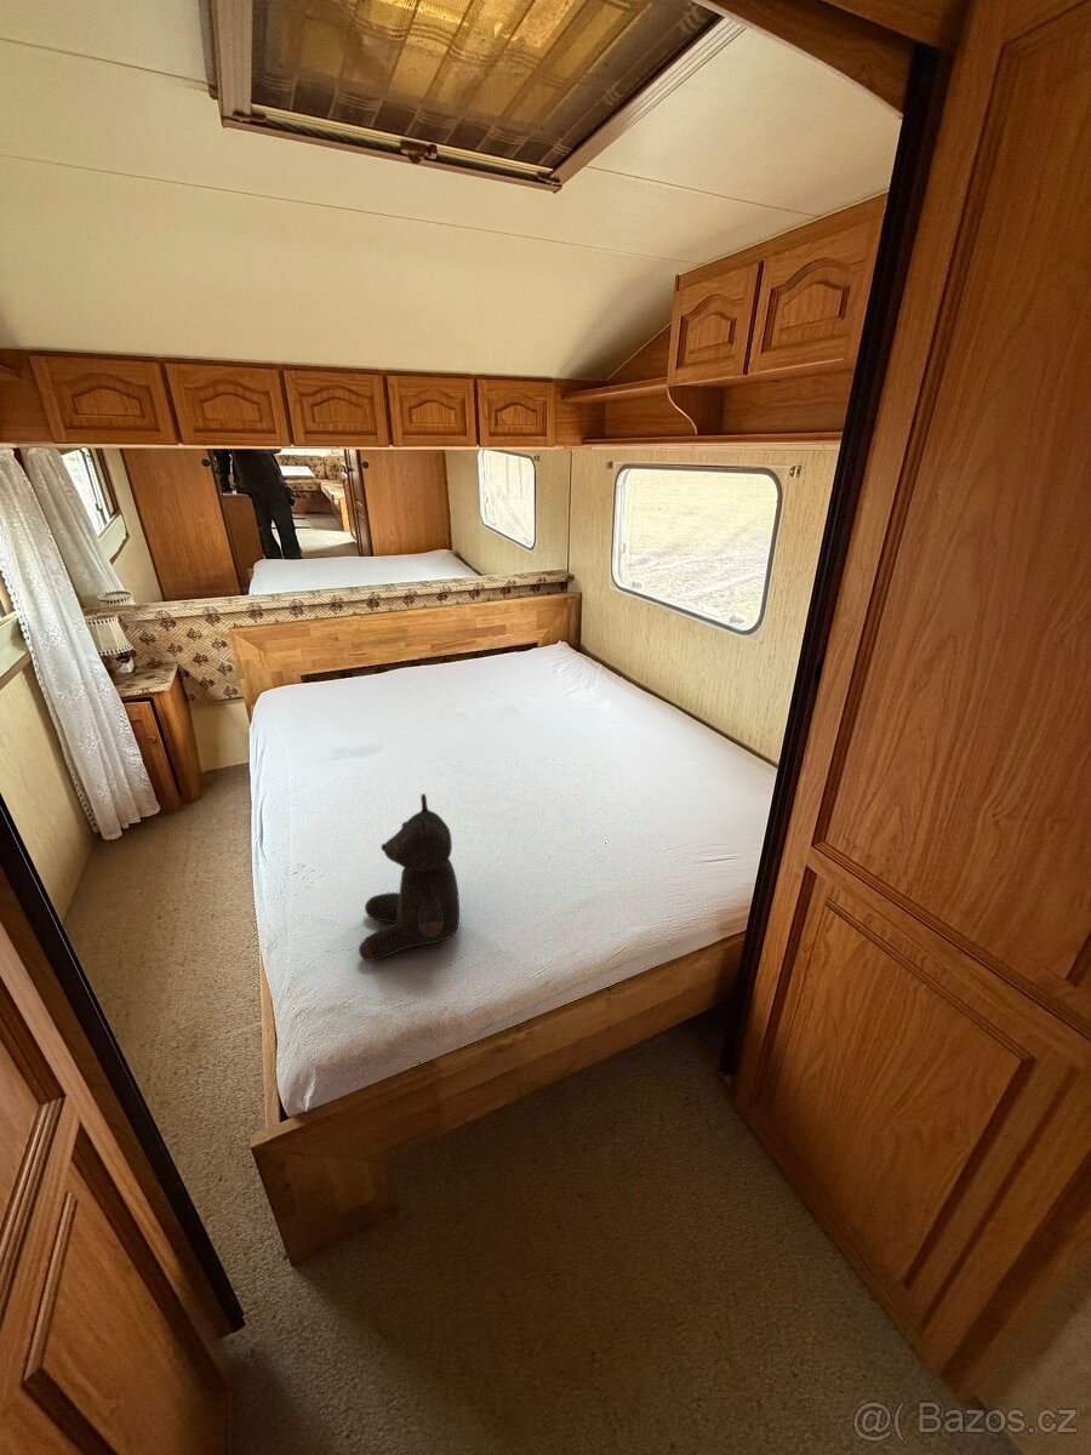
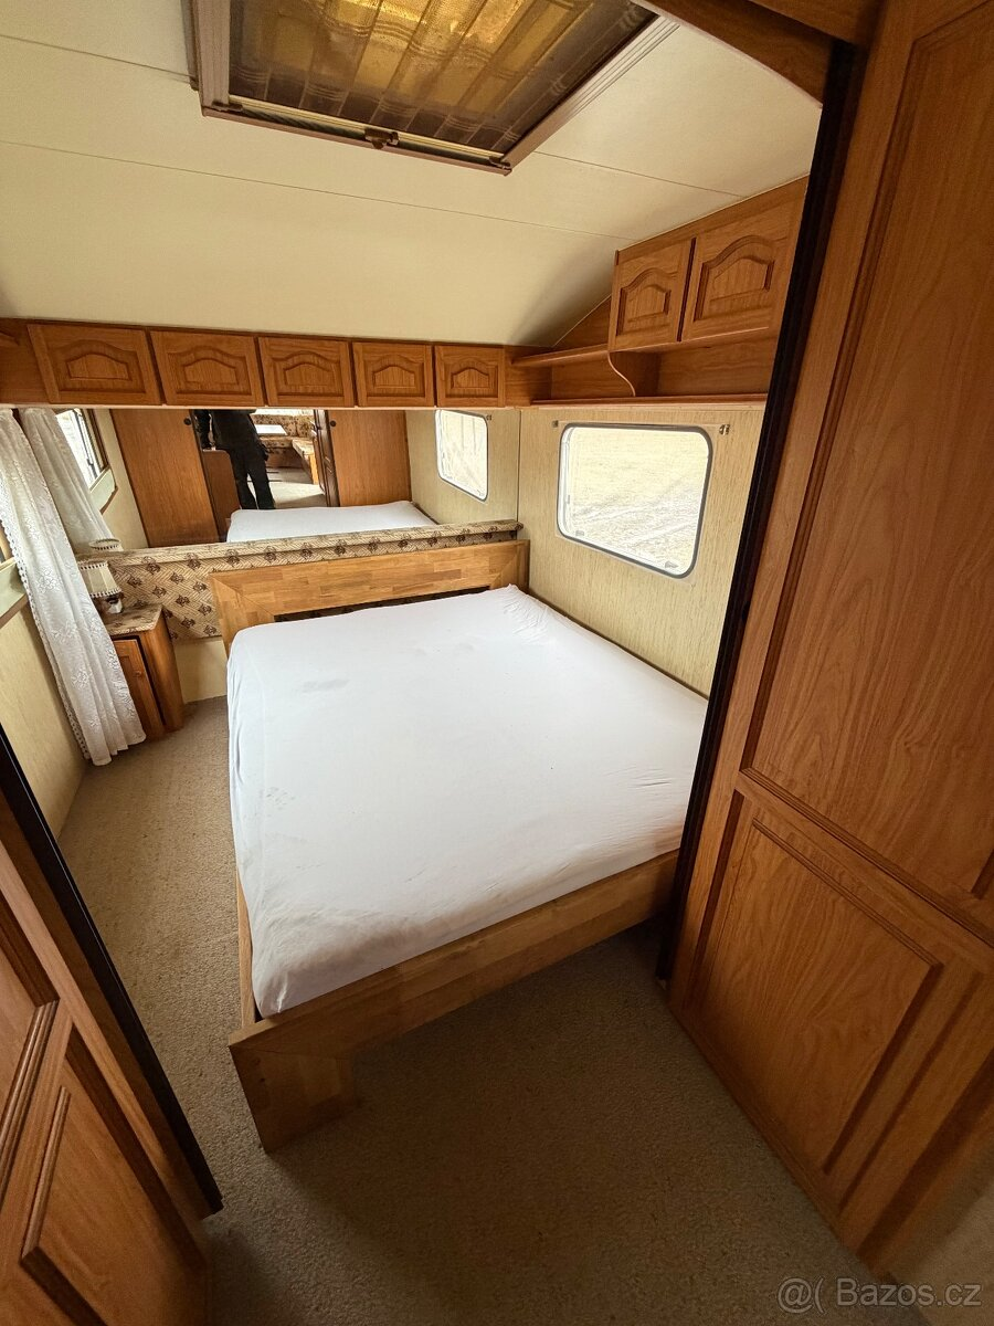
- teddy bear (405, 873)
